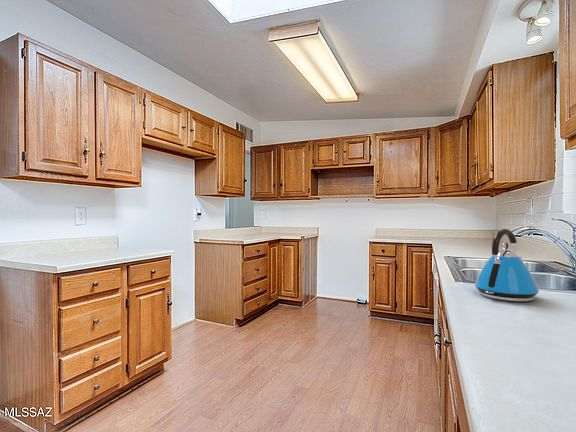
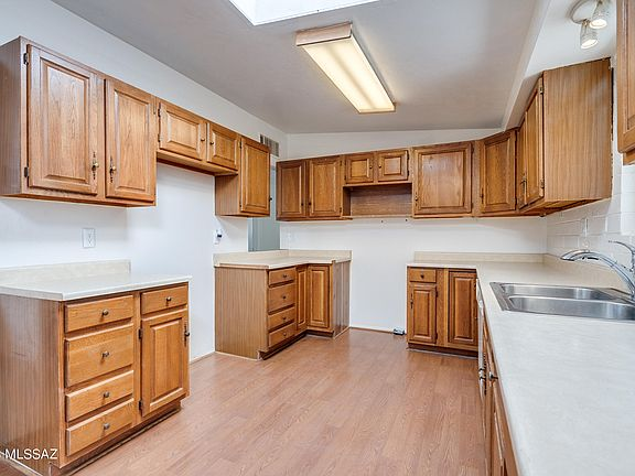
- kettle (504, 262)
